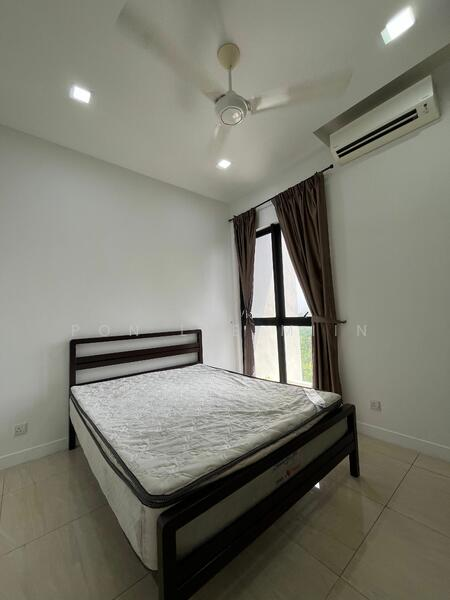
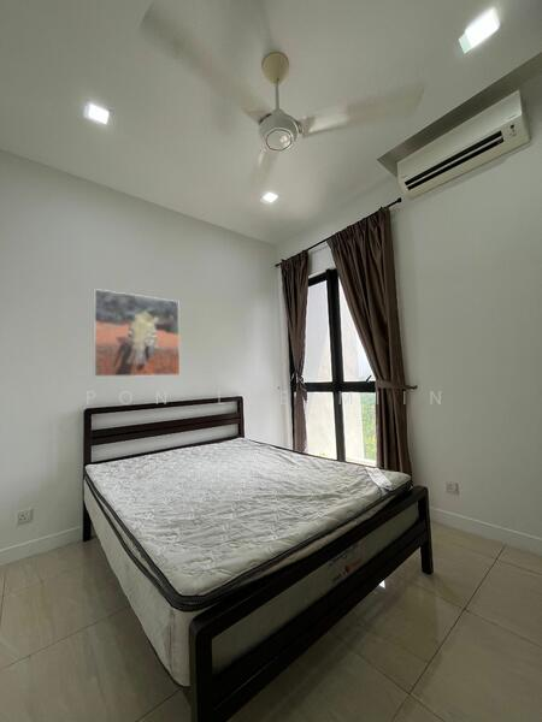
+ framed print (140, 335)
